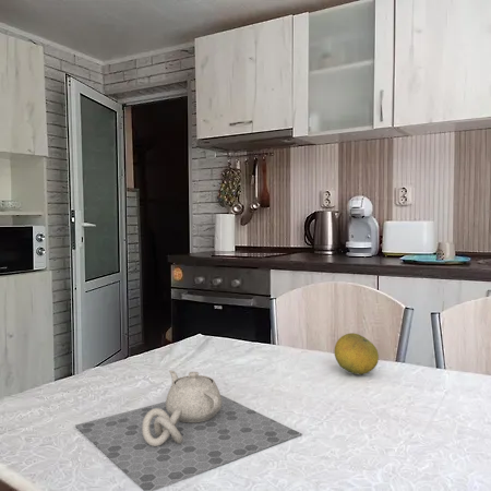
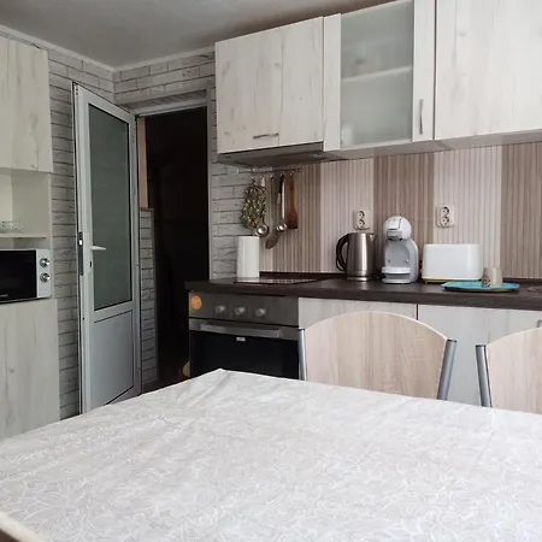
- fruit (356, 354)
- teapot (185, 406)
